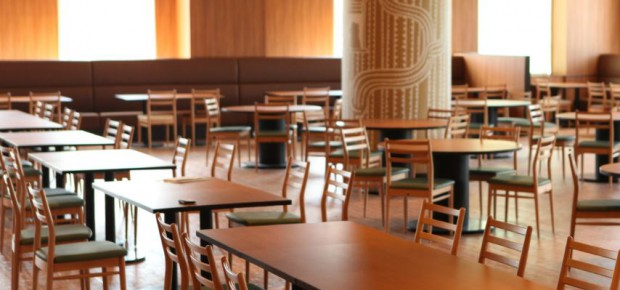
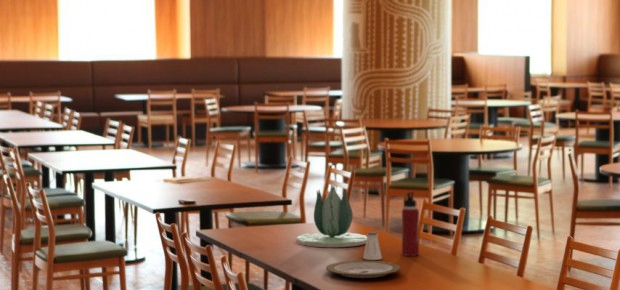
+ water bottle (410, 223)
+ succulent plant (332, 212)
+ plate (363, 270)
+ saltshaker (372, 245)
